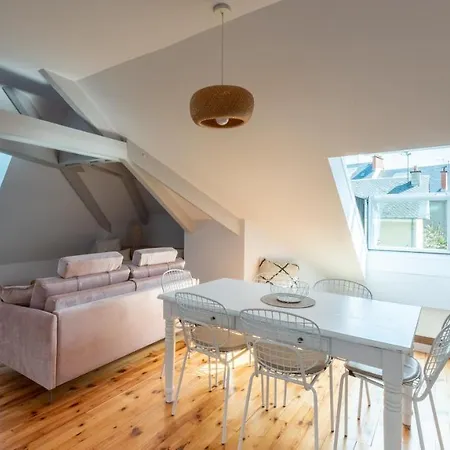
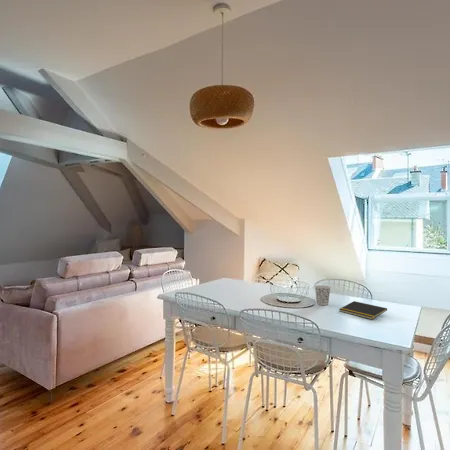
+ cup (322, 295)
+ notepad (362, 309)
